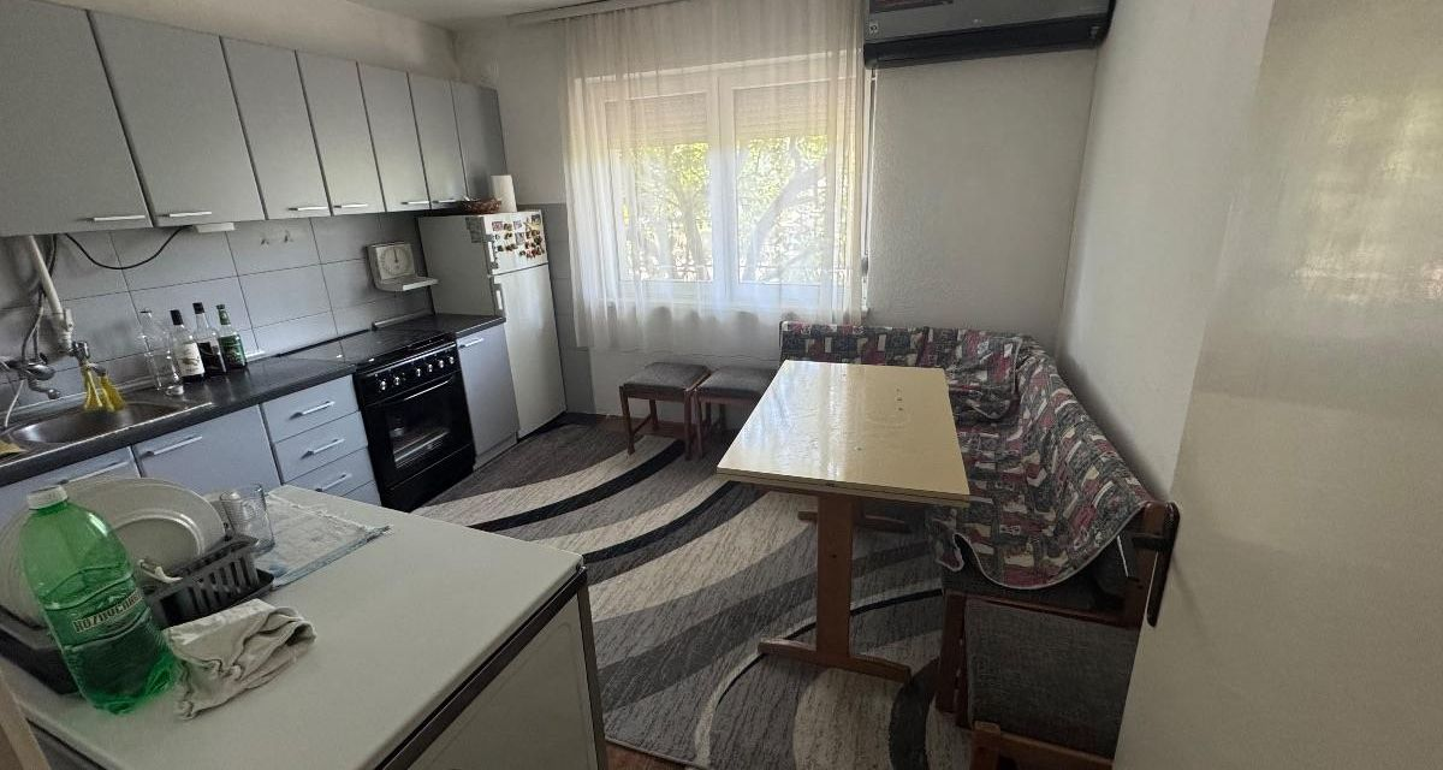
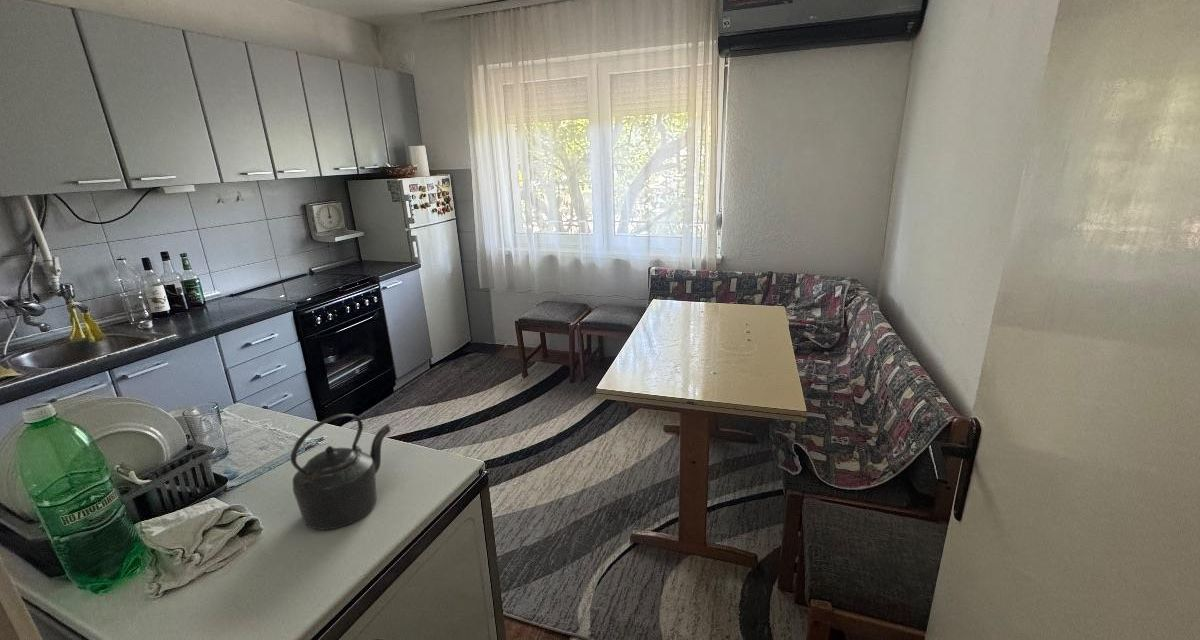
+ kettle (348, 456)
